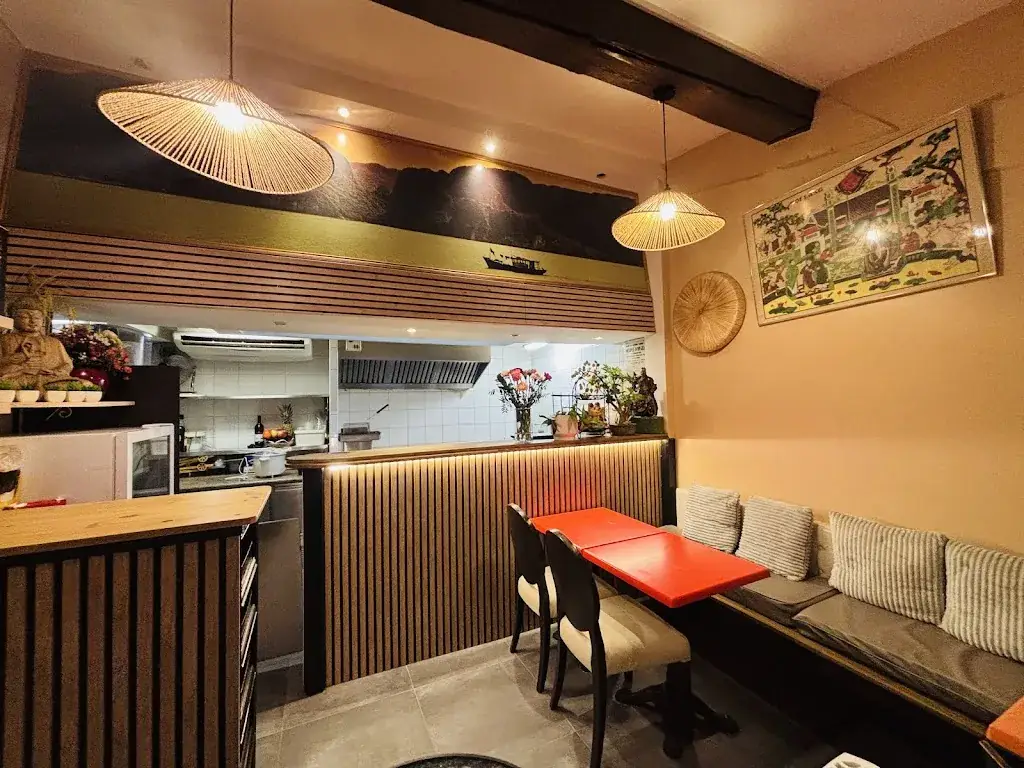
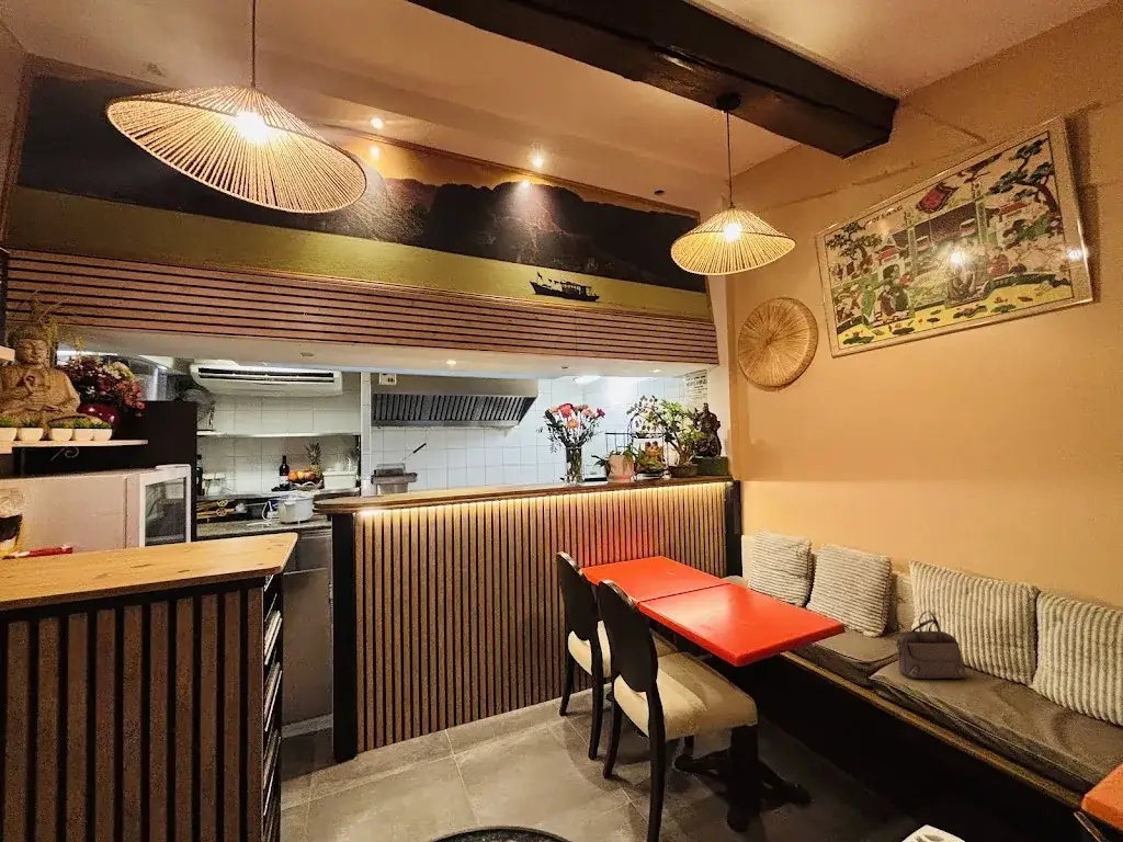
+ handbag (928, 642)
